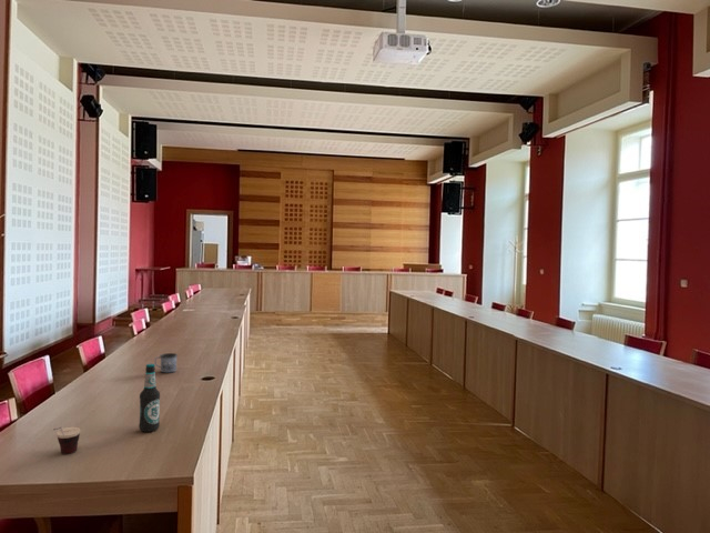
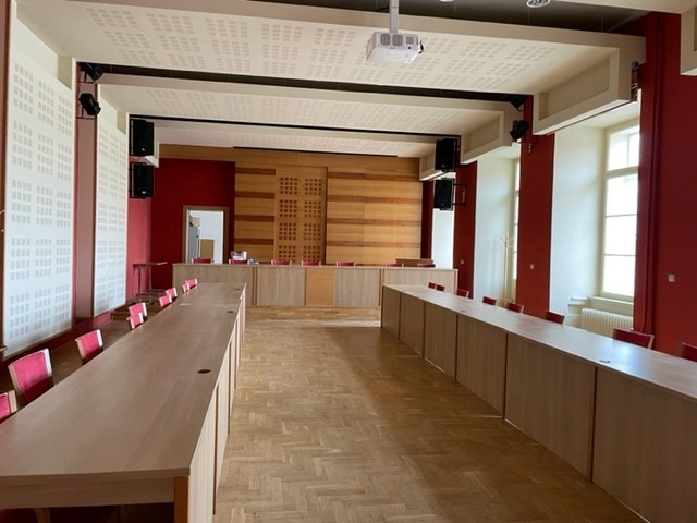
- bottle (150, 396)
- cup (63, 439)
- mug (165, 362)
